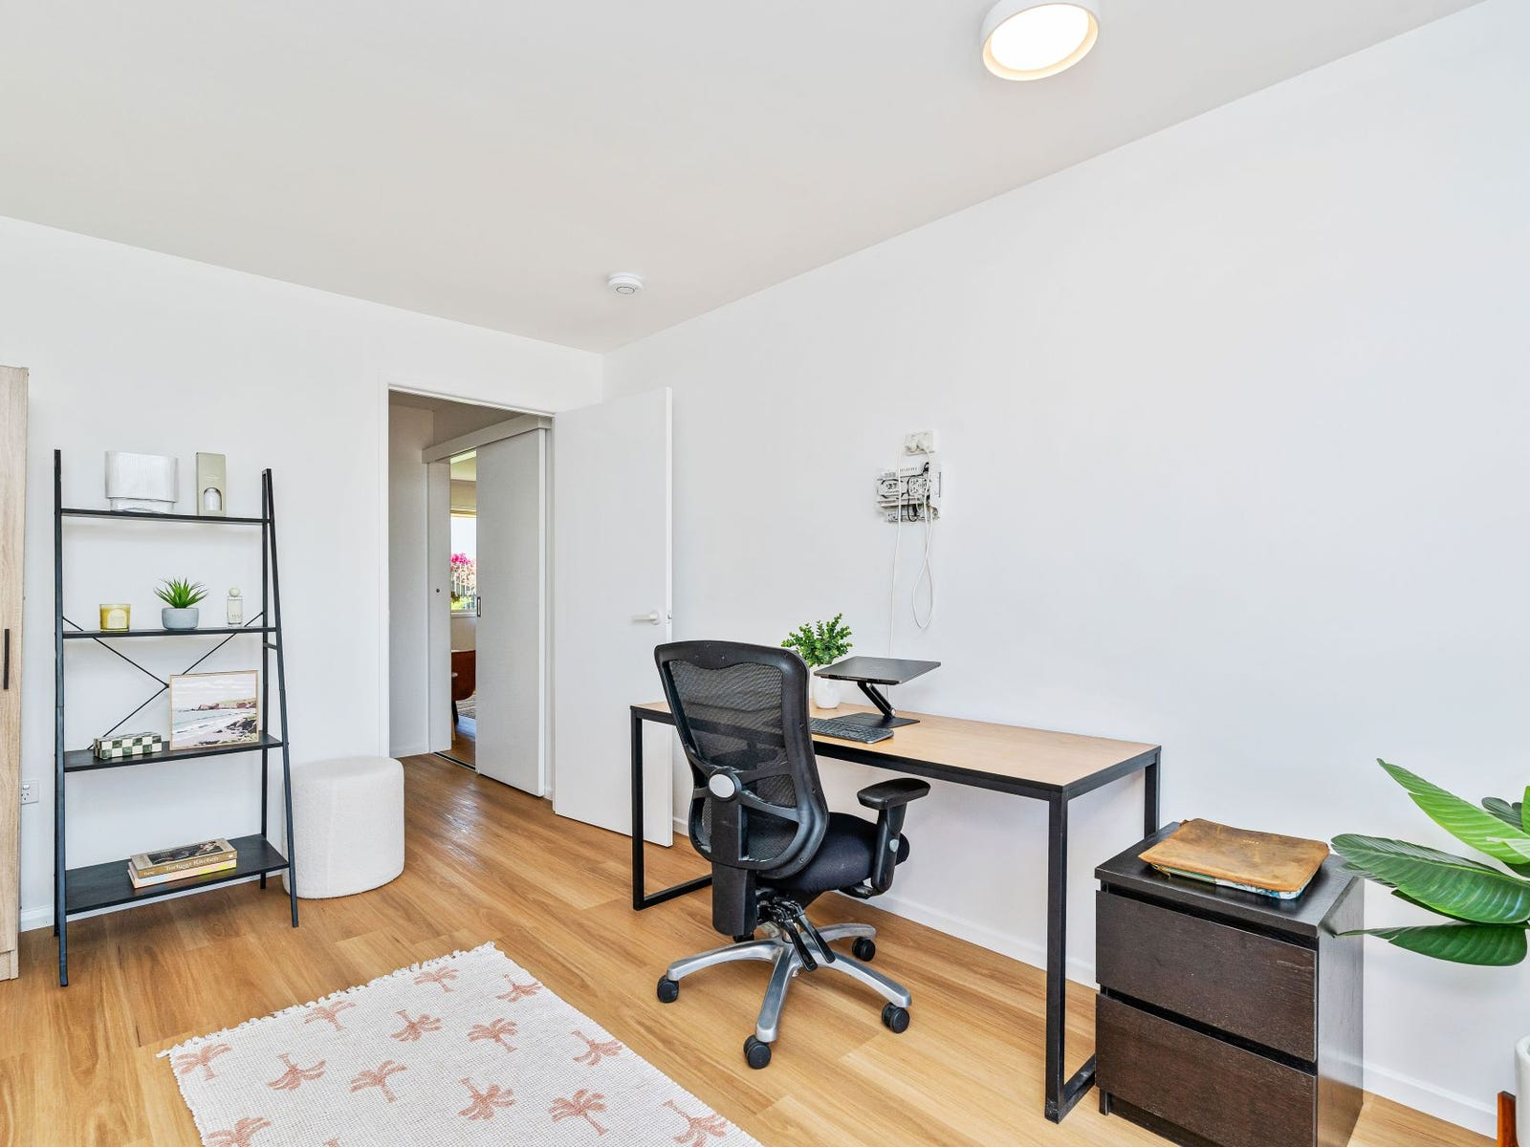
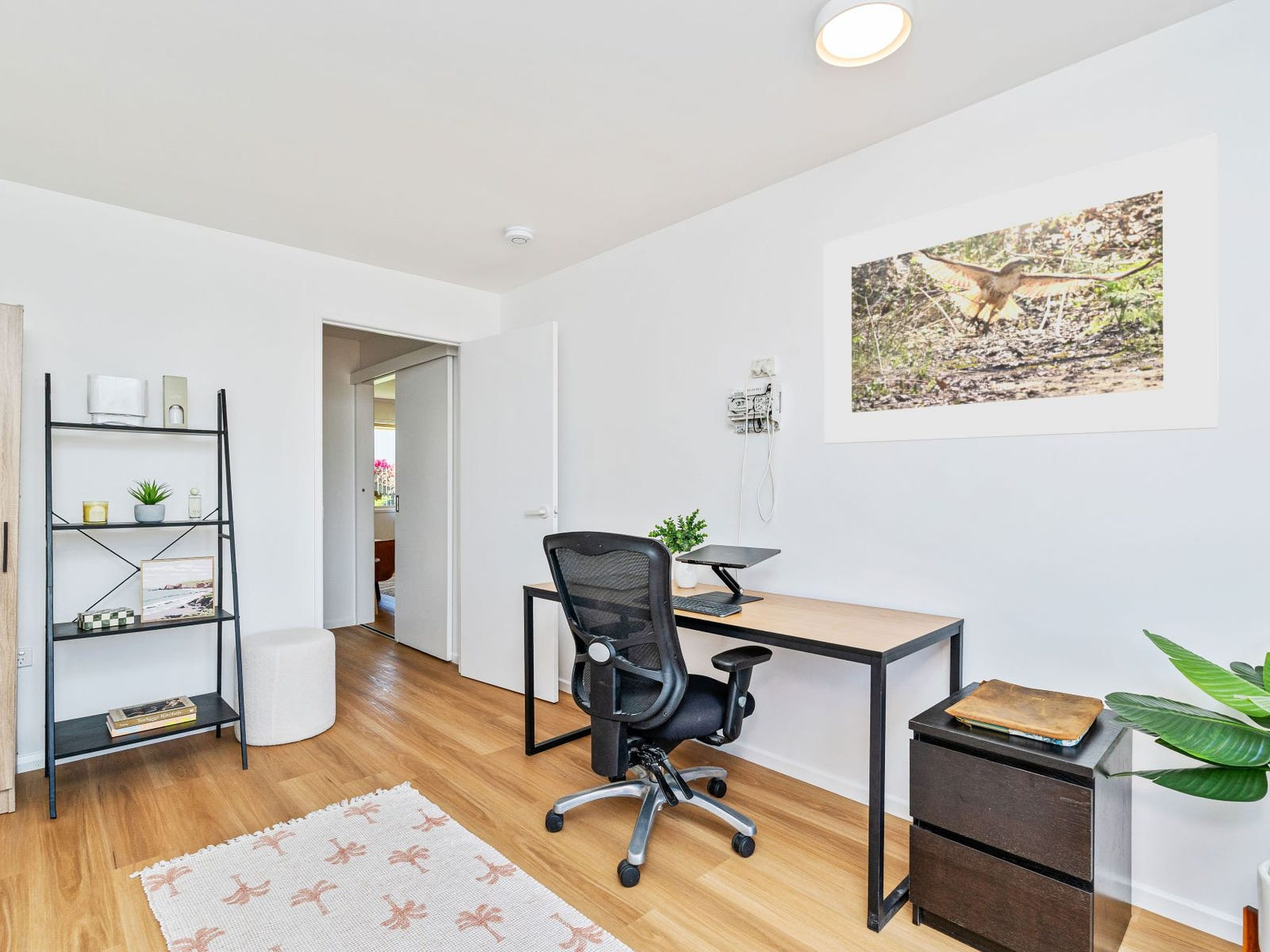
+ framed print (983, 318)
